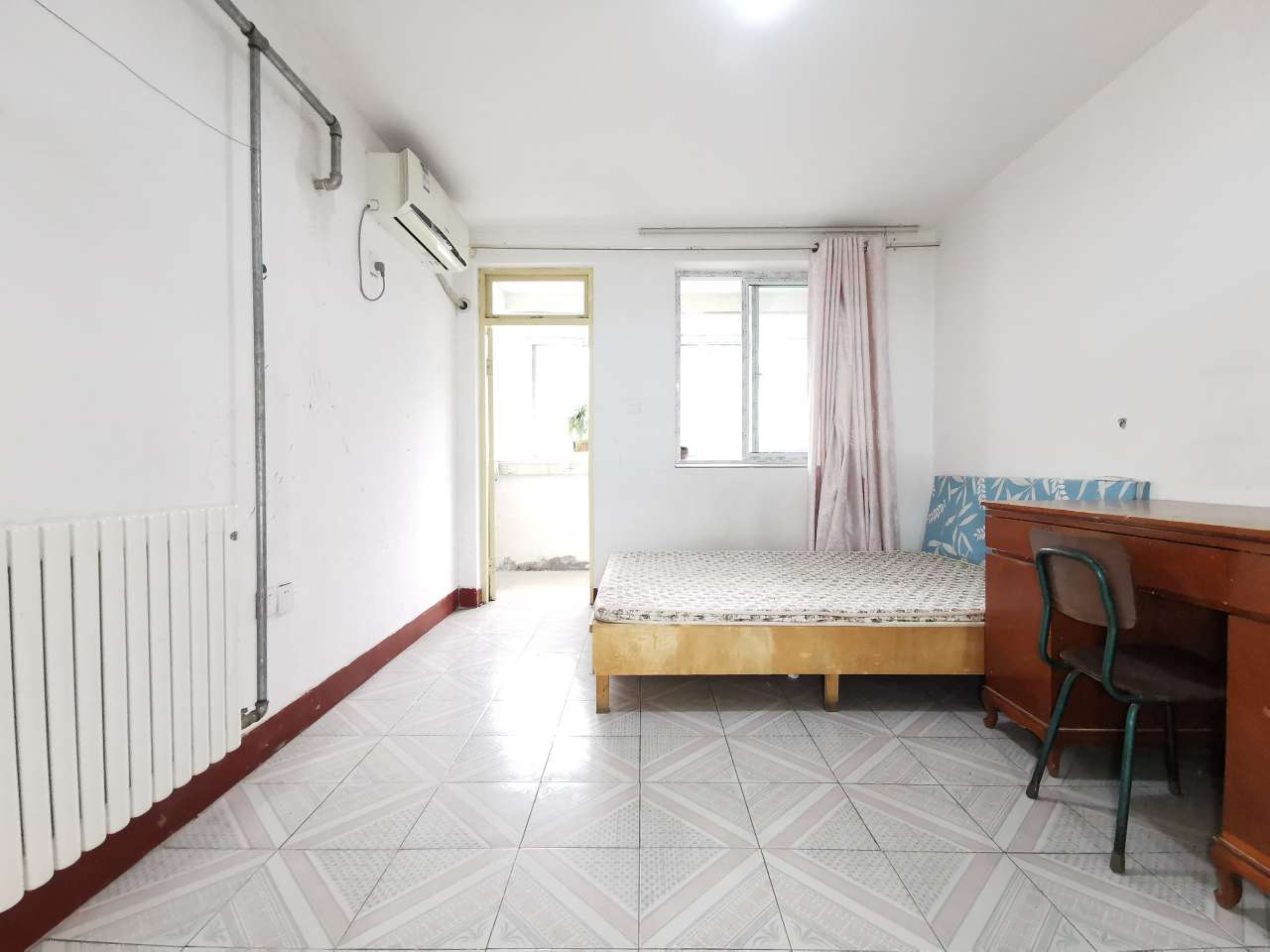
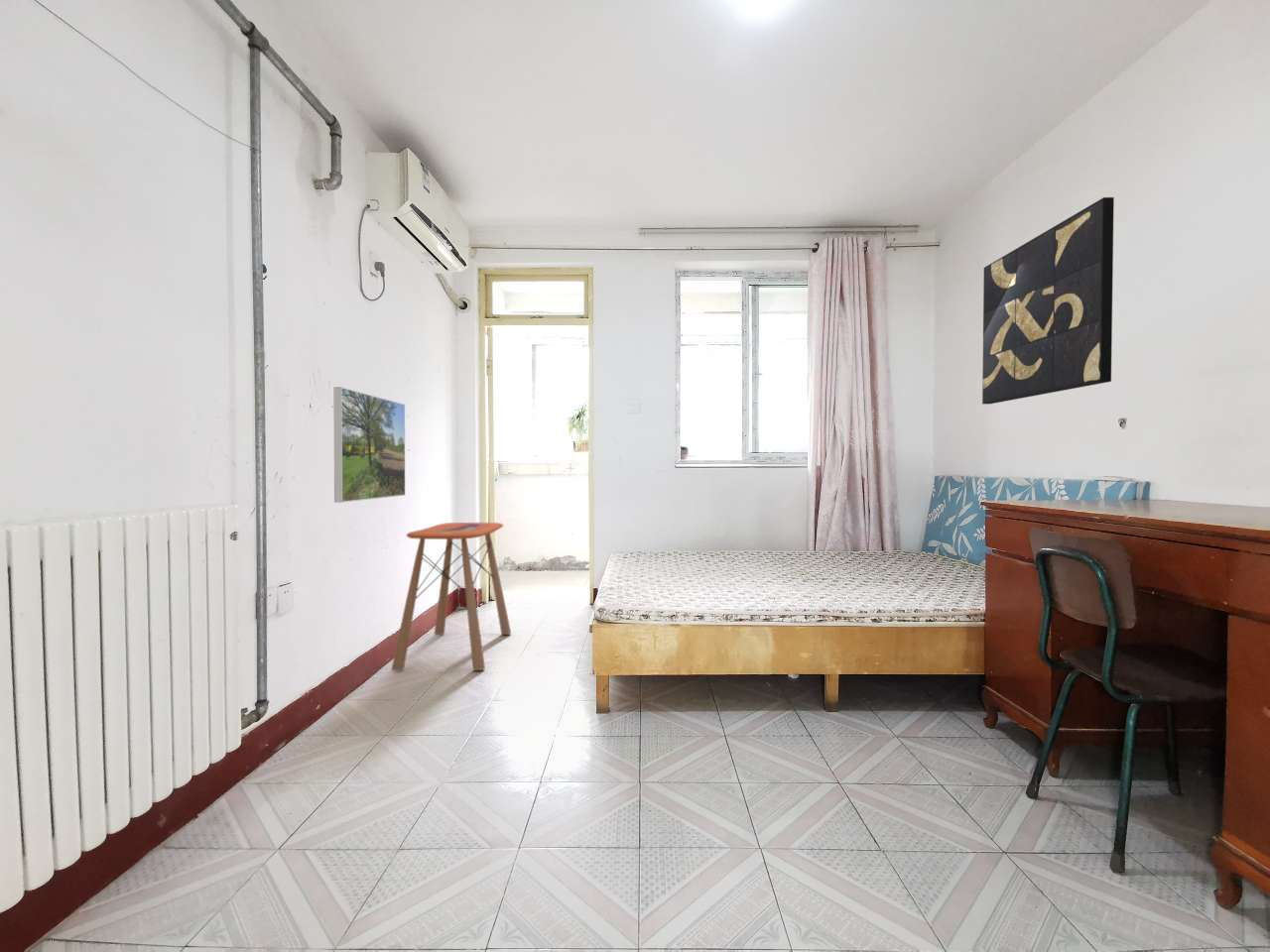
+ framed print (373, 447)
+ wall art (1038, 315)
+ side table (458, 586)
